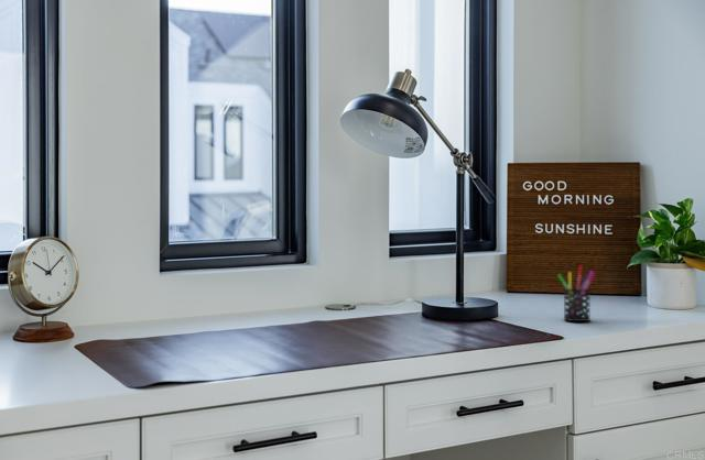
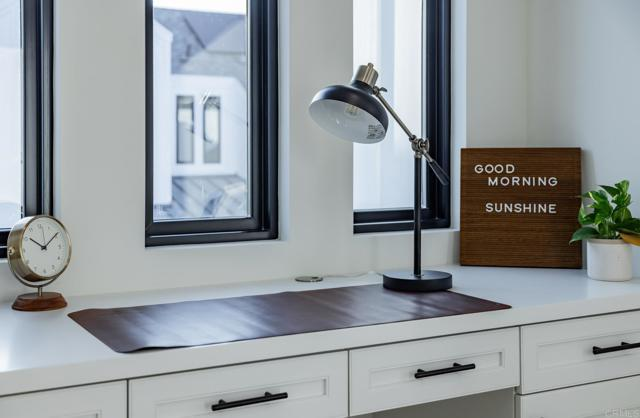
- pen holder (574, 292)
